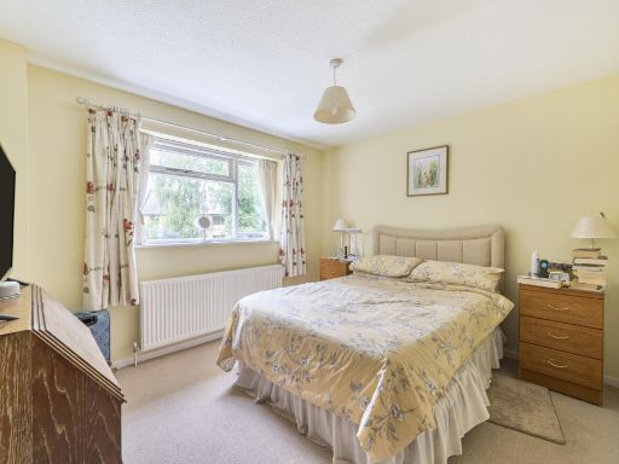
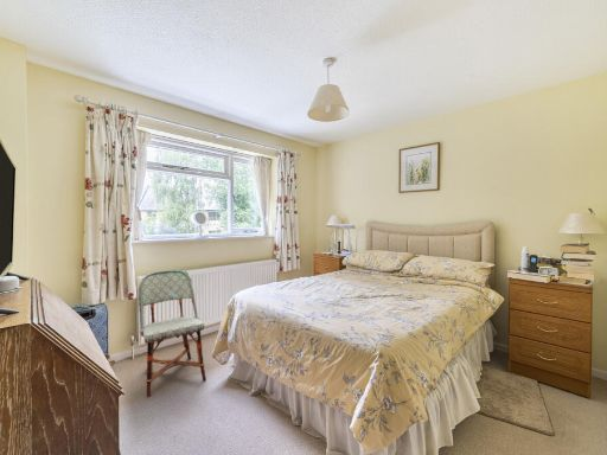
+ chair (170, 325)
